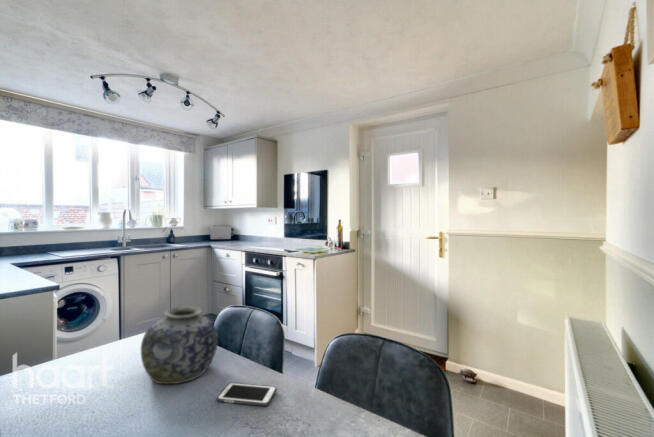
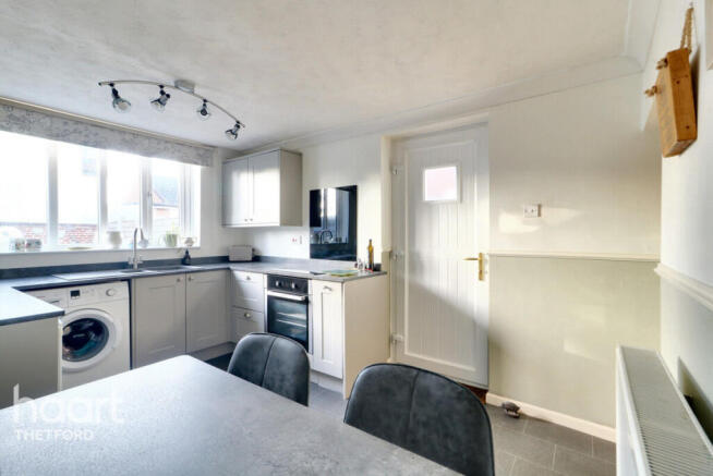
- vase (181, 340)
- cell phone (247, 394)
